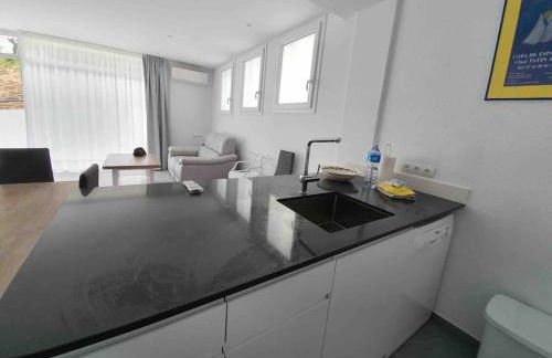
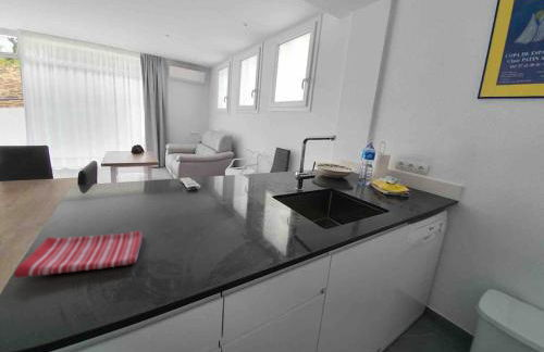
+ dish towel (89, 250)
